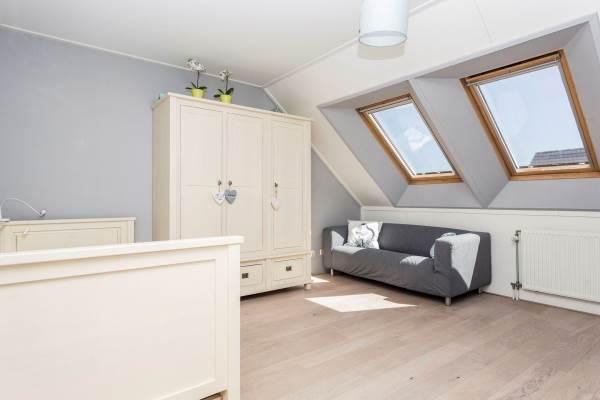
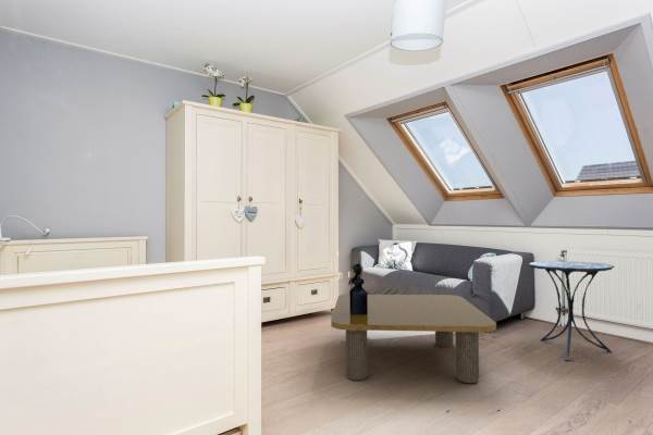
+ side table (569, 307)
+ vase (357, 286)
+ coffee table (405, 330)
